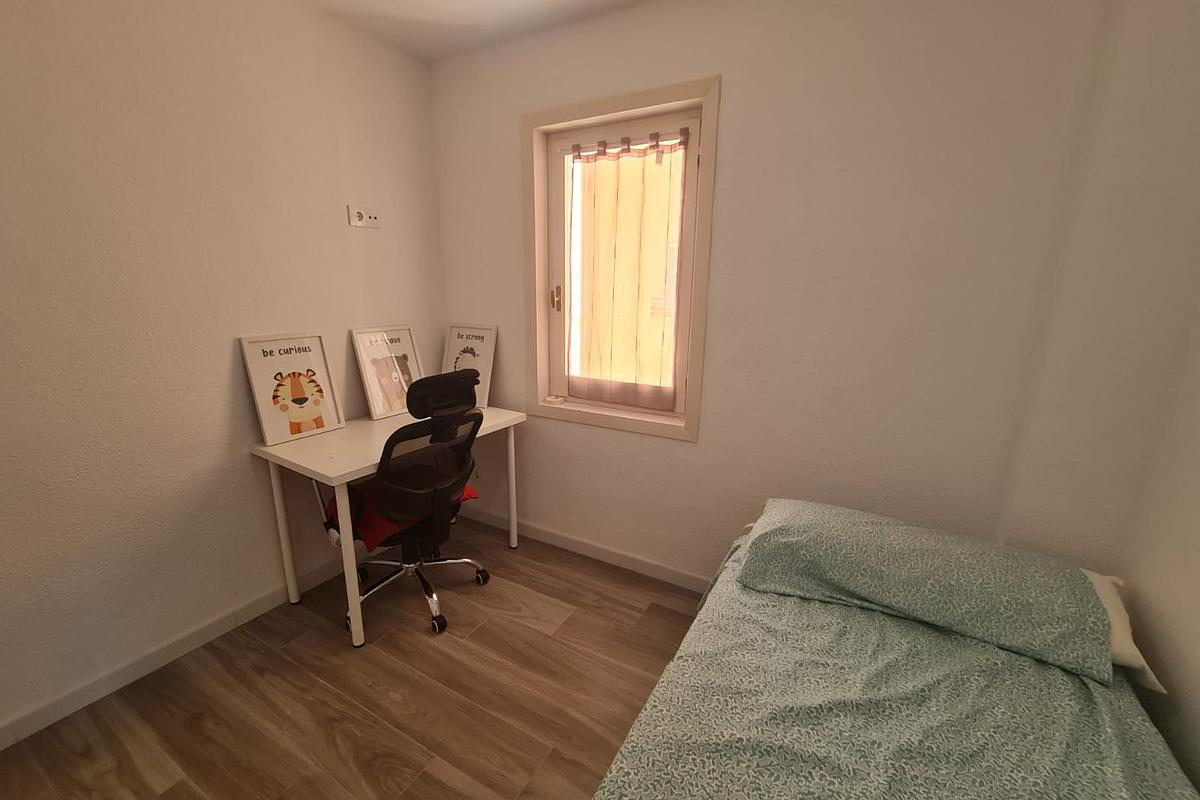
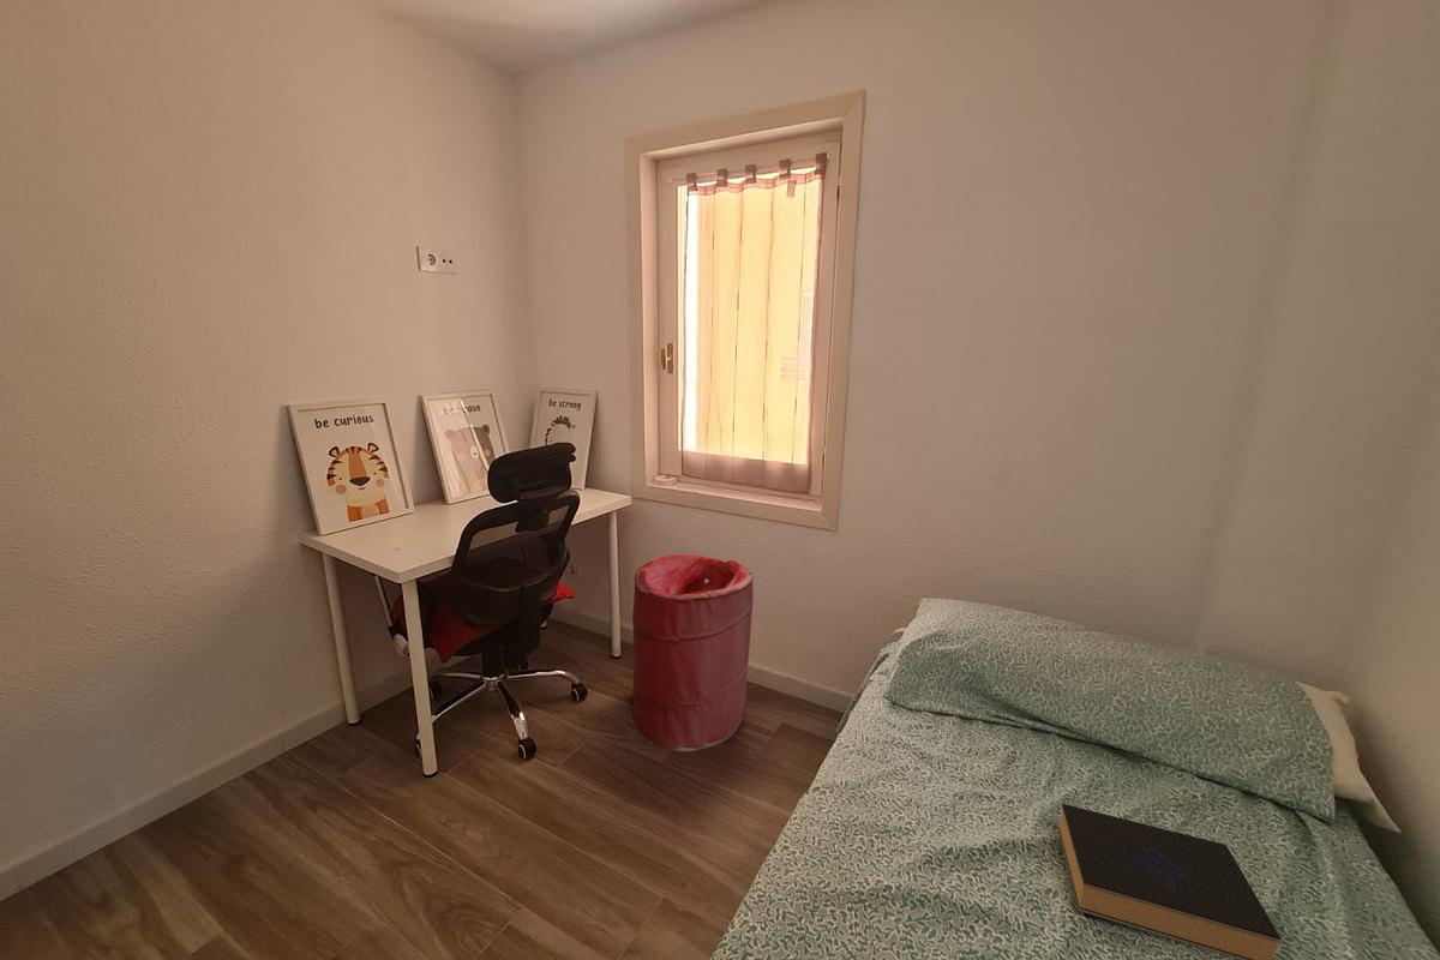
+ laundry hamper (692, 641)
+ book (1153, 878)
